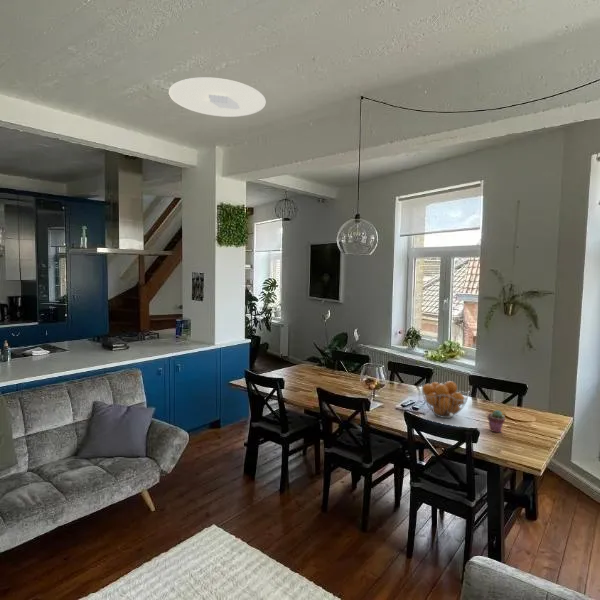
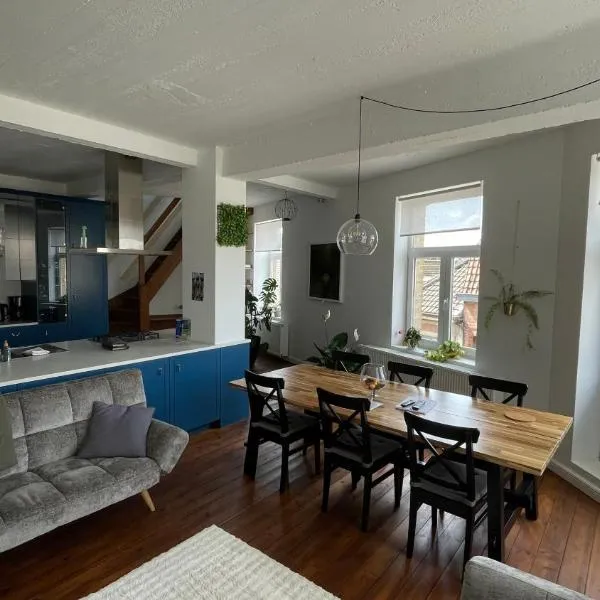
- fruit basket (444, 398)
- ceiling light (218, 94)
- potted succulent (496, 420)
